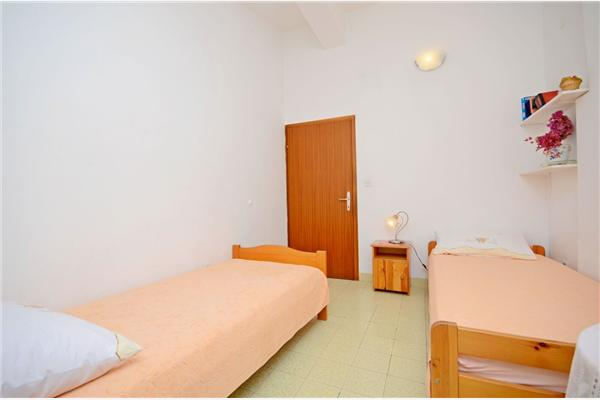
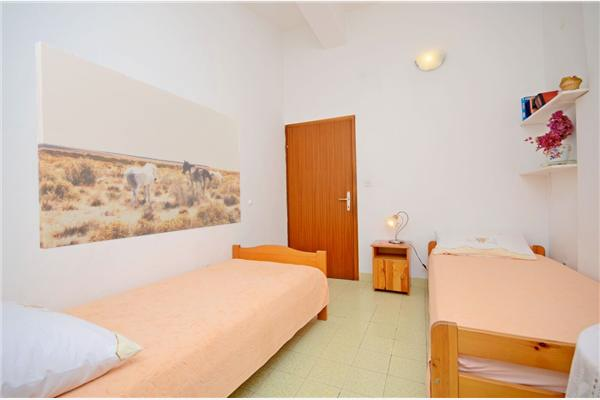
+ wall art (172, 162)
